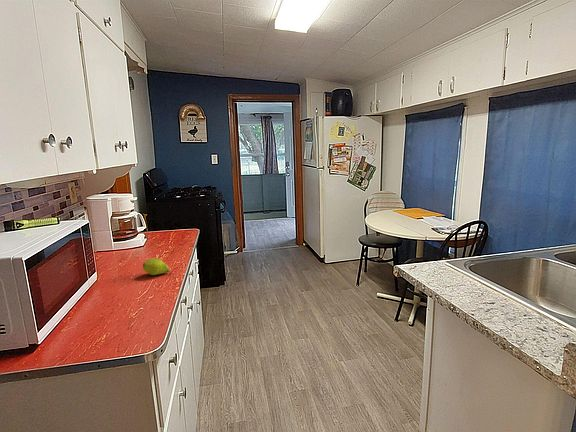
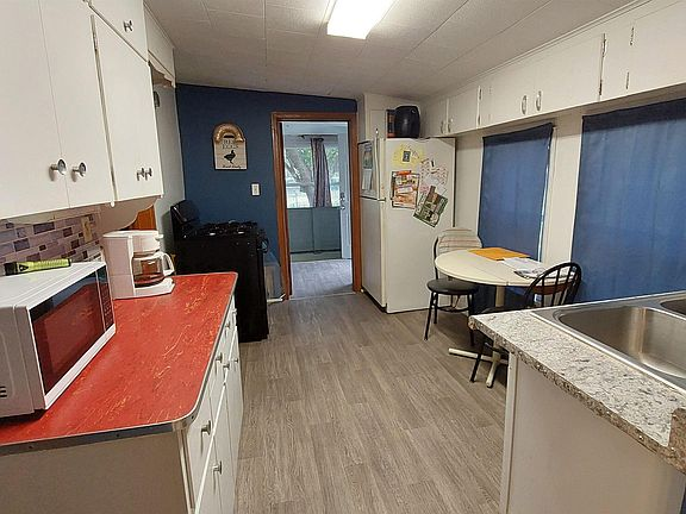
- fruit (157, 266)
